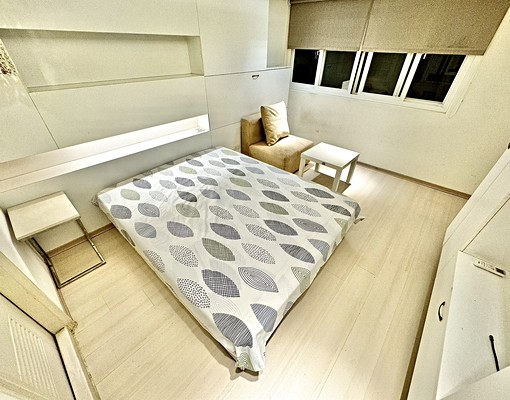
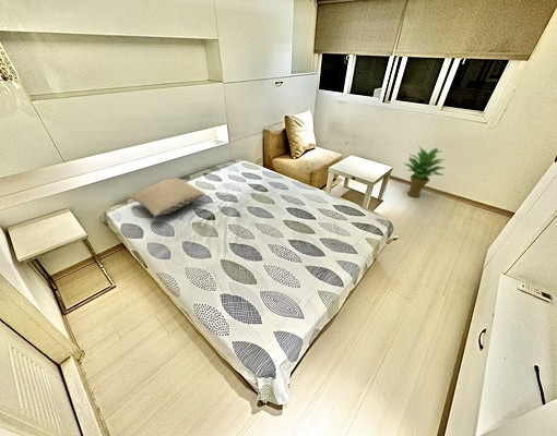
+ pillow (167, 195)
+ potted plant (422, 172)
